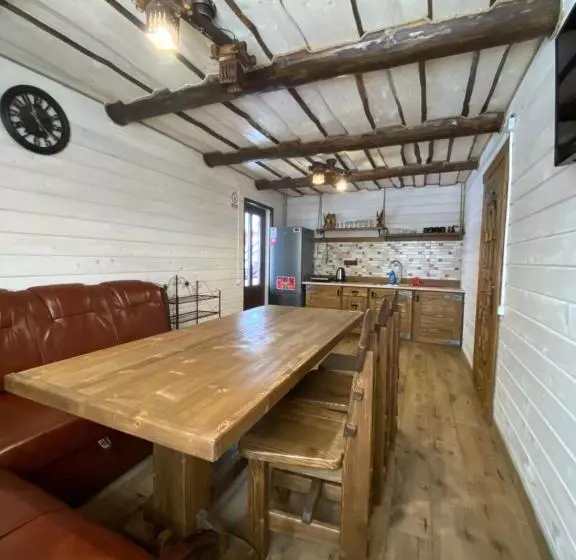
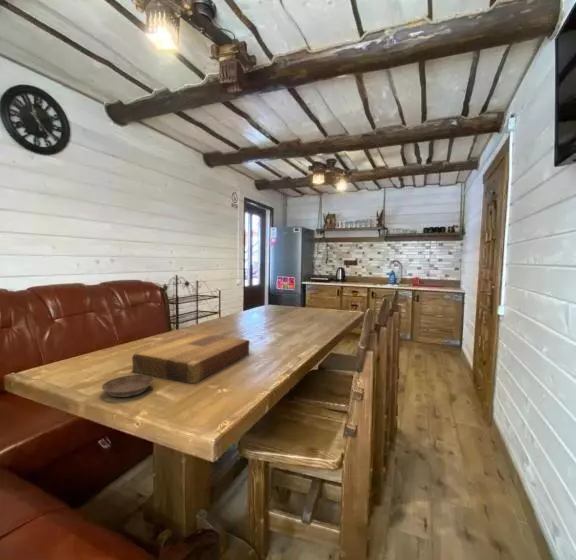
+ cutting board (195, 353)
+ saucer (128, 386)
